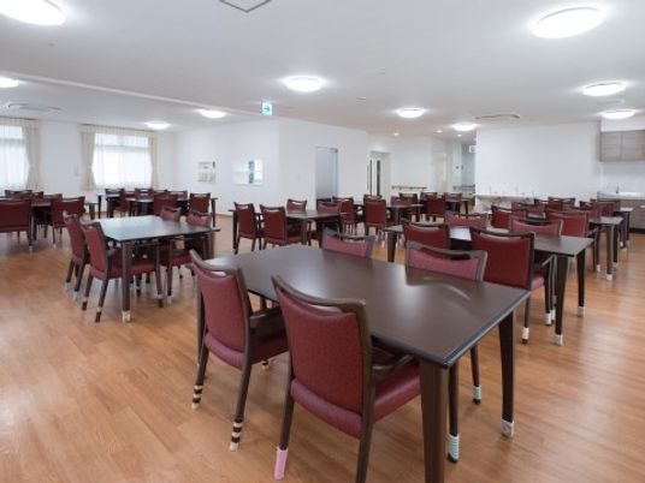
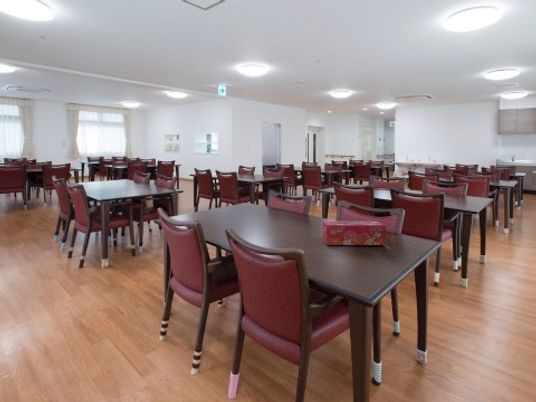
+ tissue box (352, 232)
